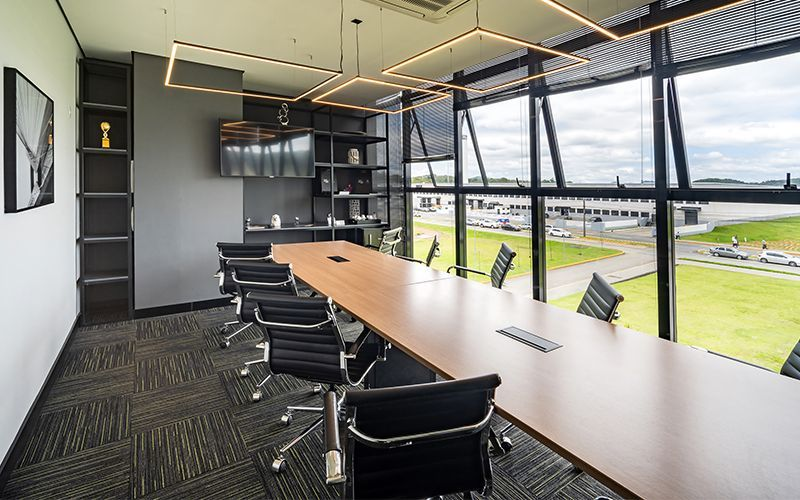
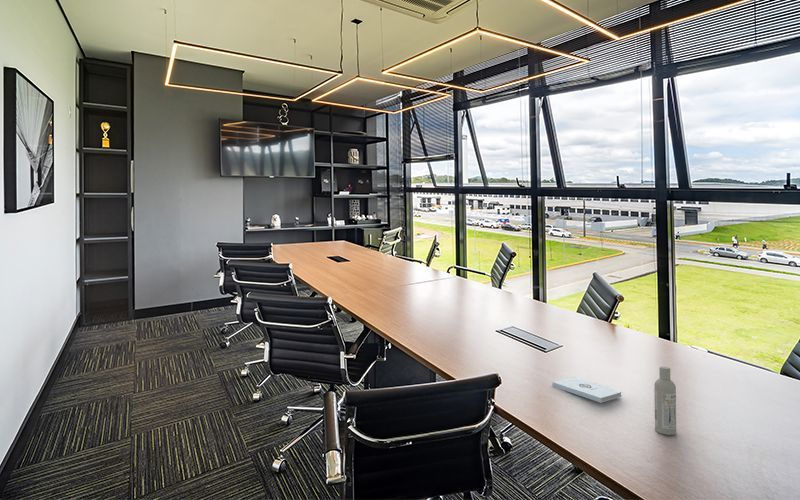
+ notepad (586, 388)
+ bottle (665, 399)
